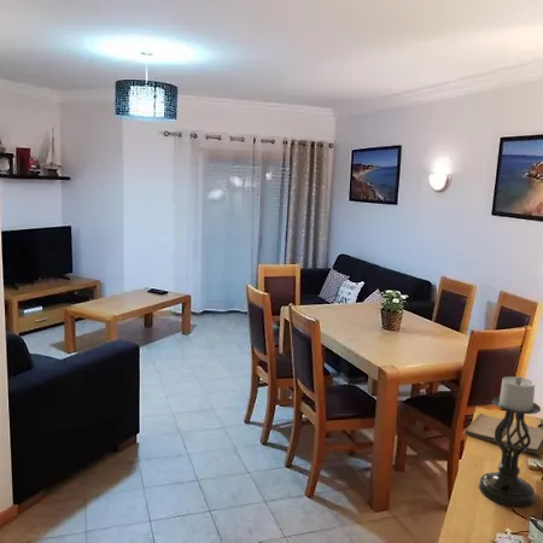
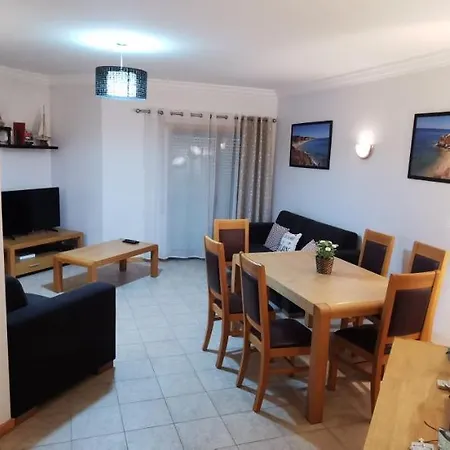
- book (506, 431)
- candle holder (512, 434)
